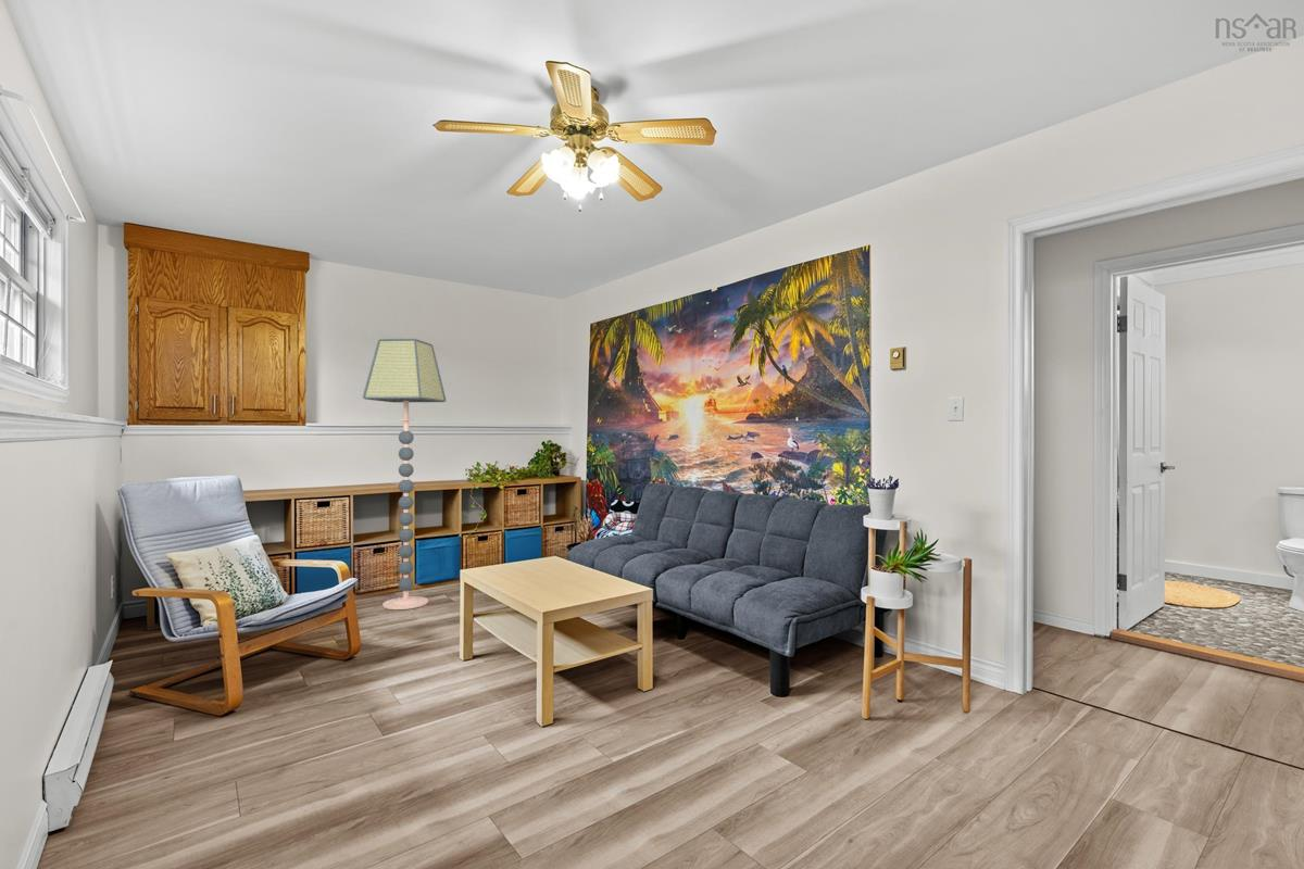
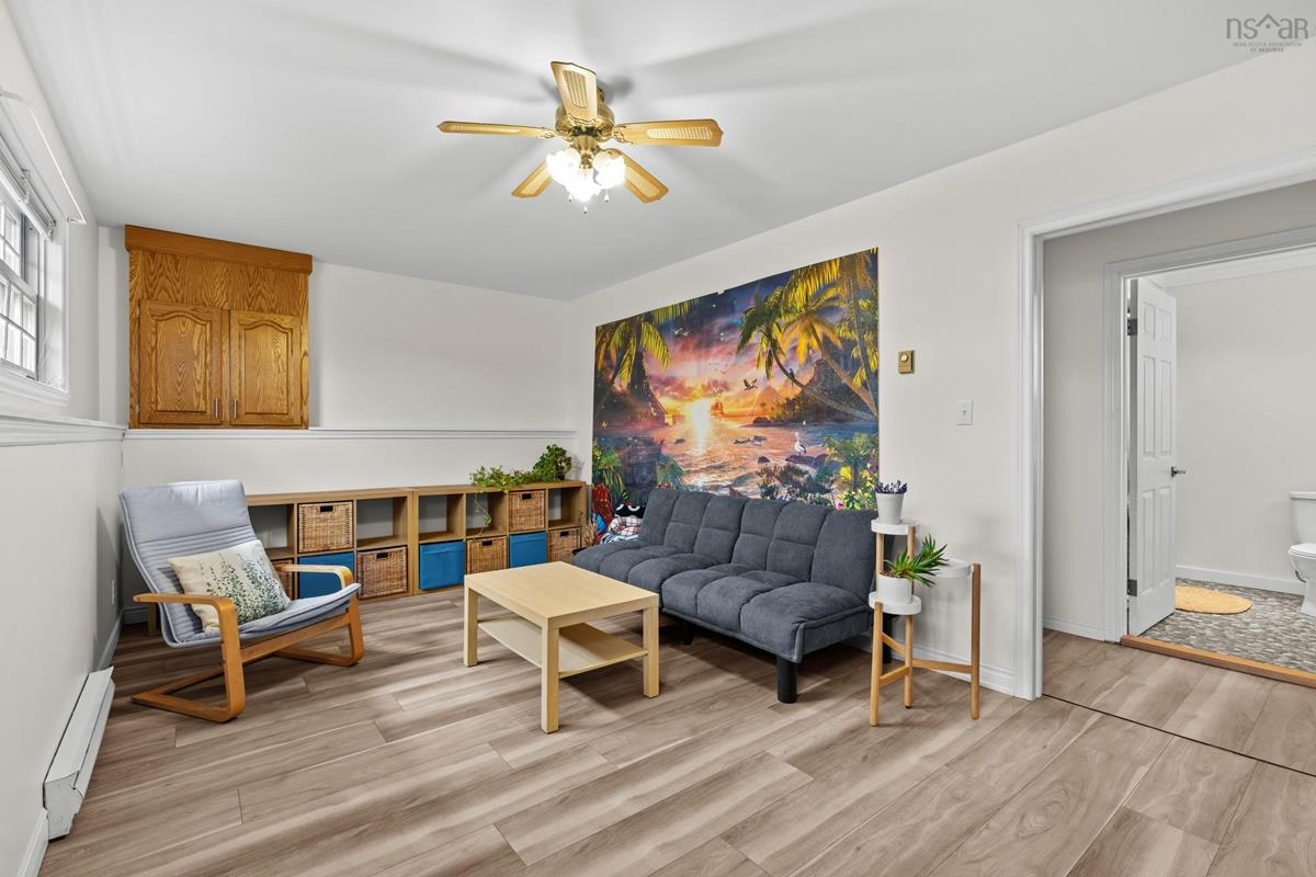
- floor lamp (405, 471)
